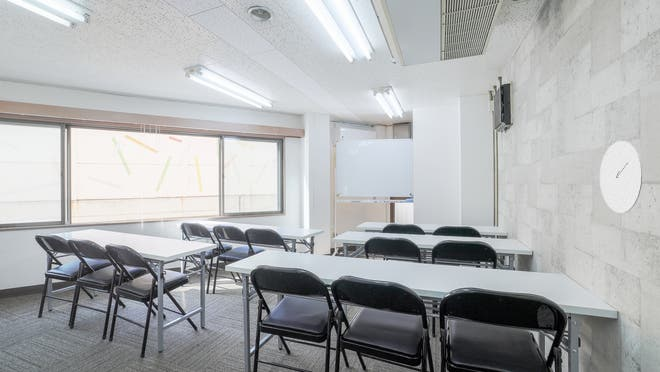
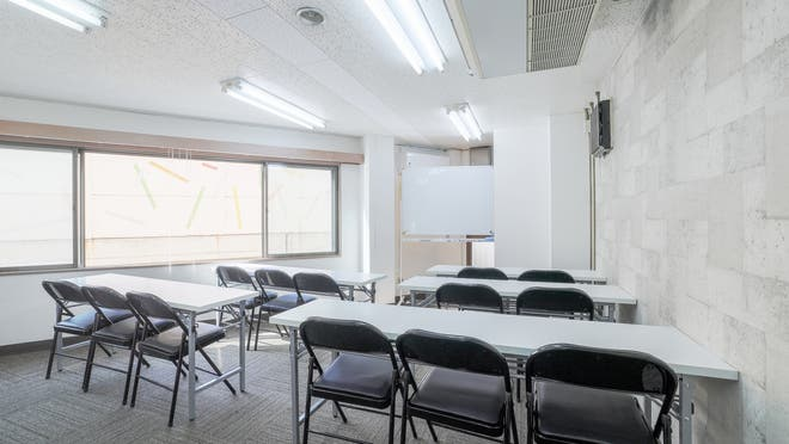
- wall clock (617, 177)
